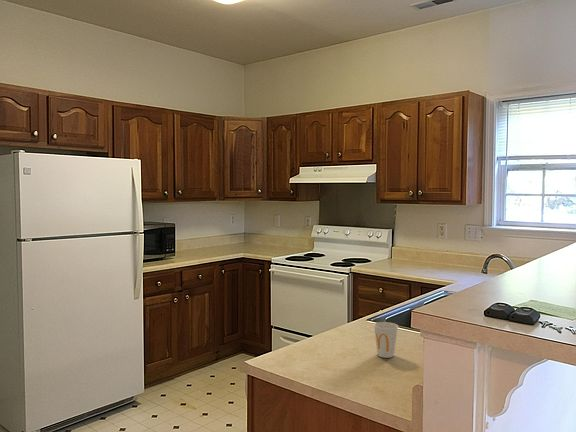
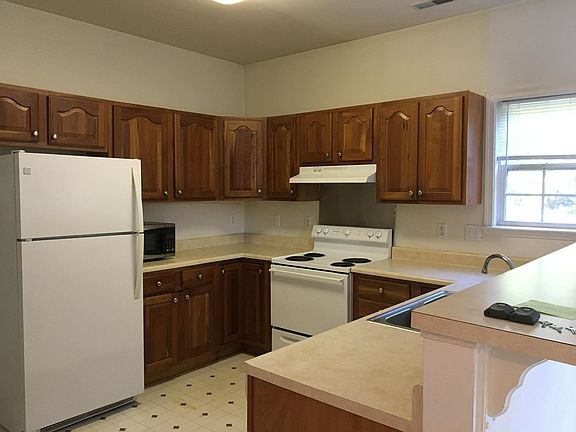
- cup (385, 340)
